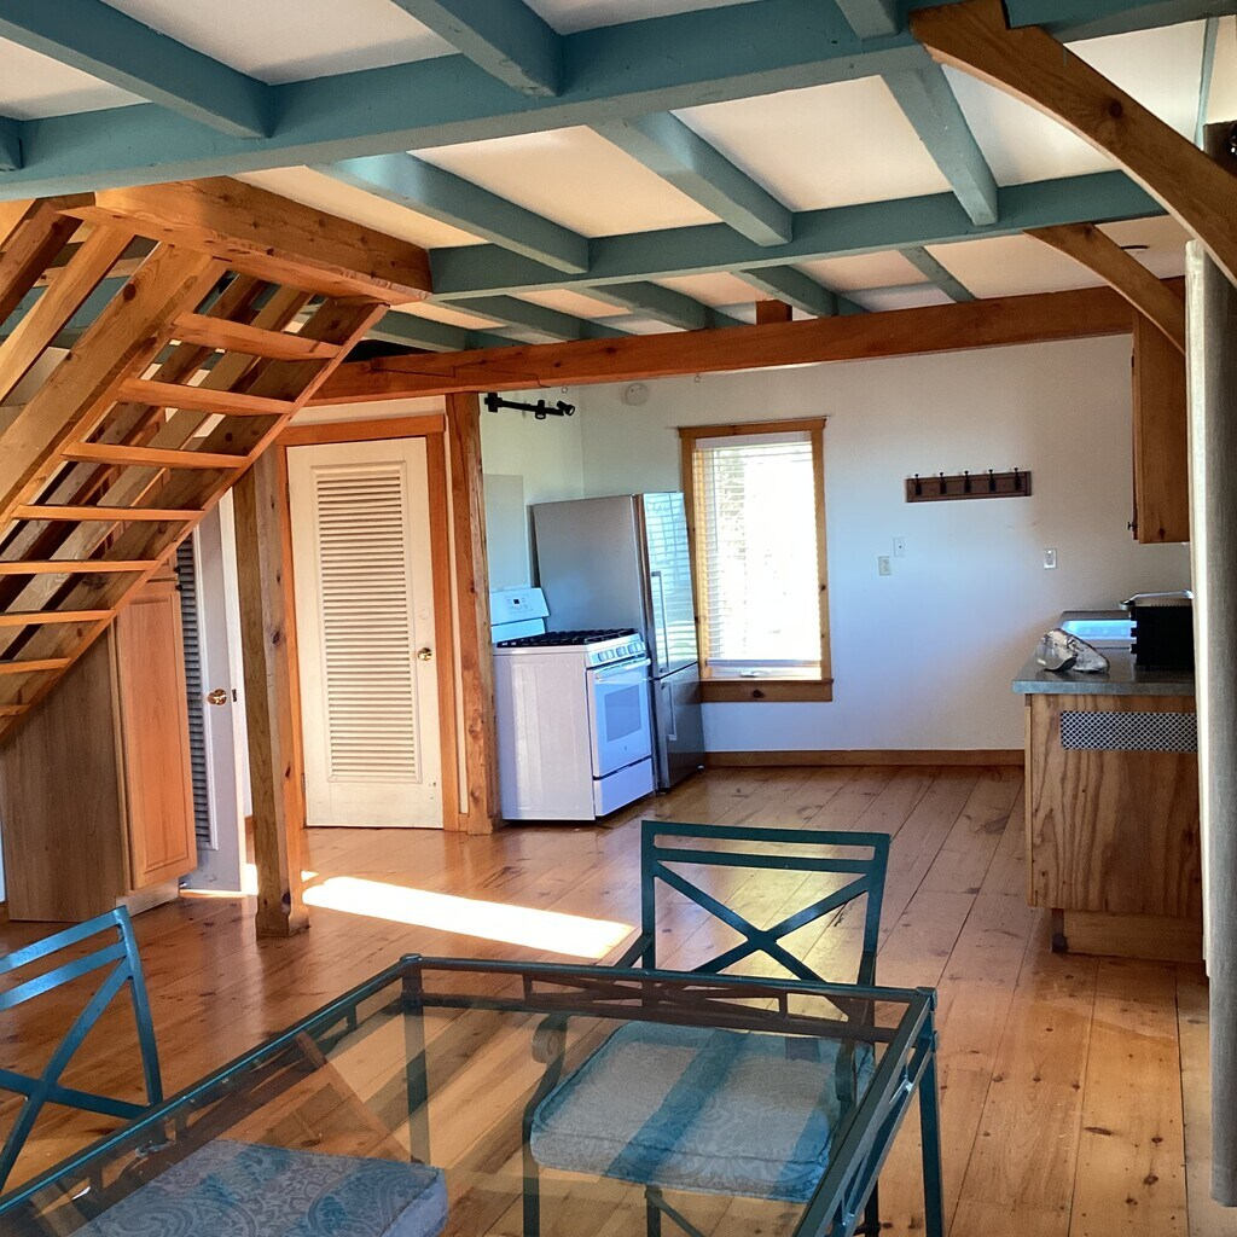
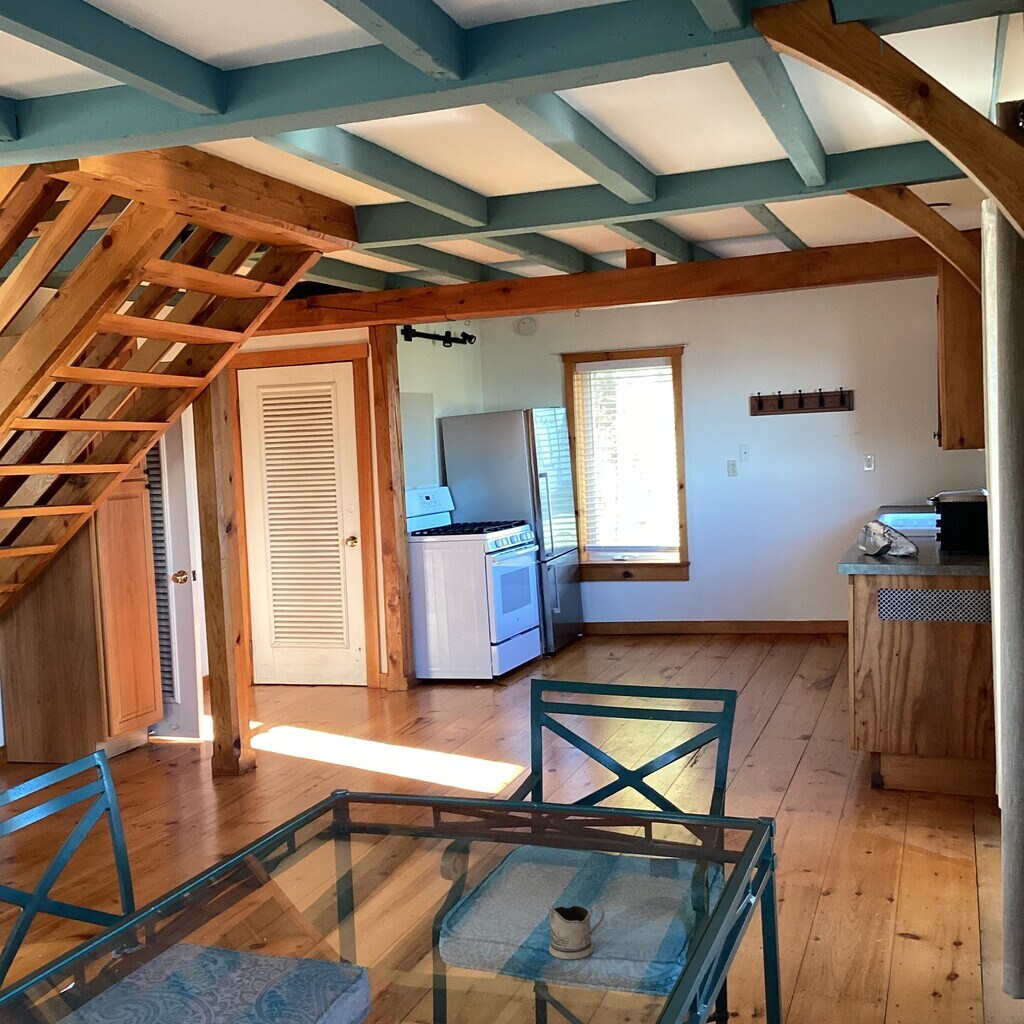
+ tea glass holder (577, 925)
